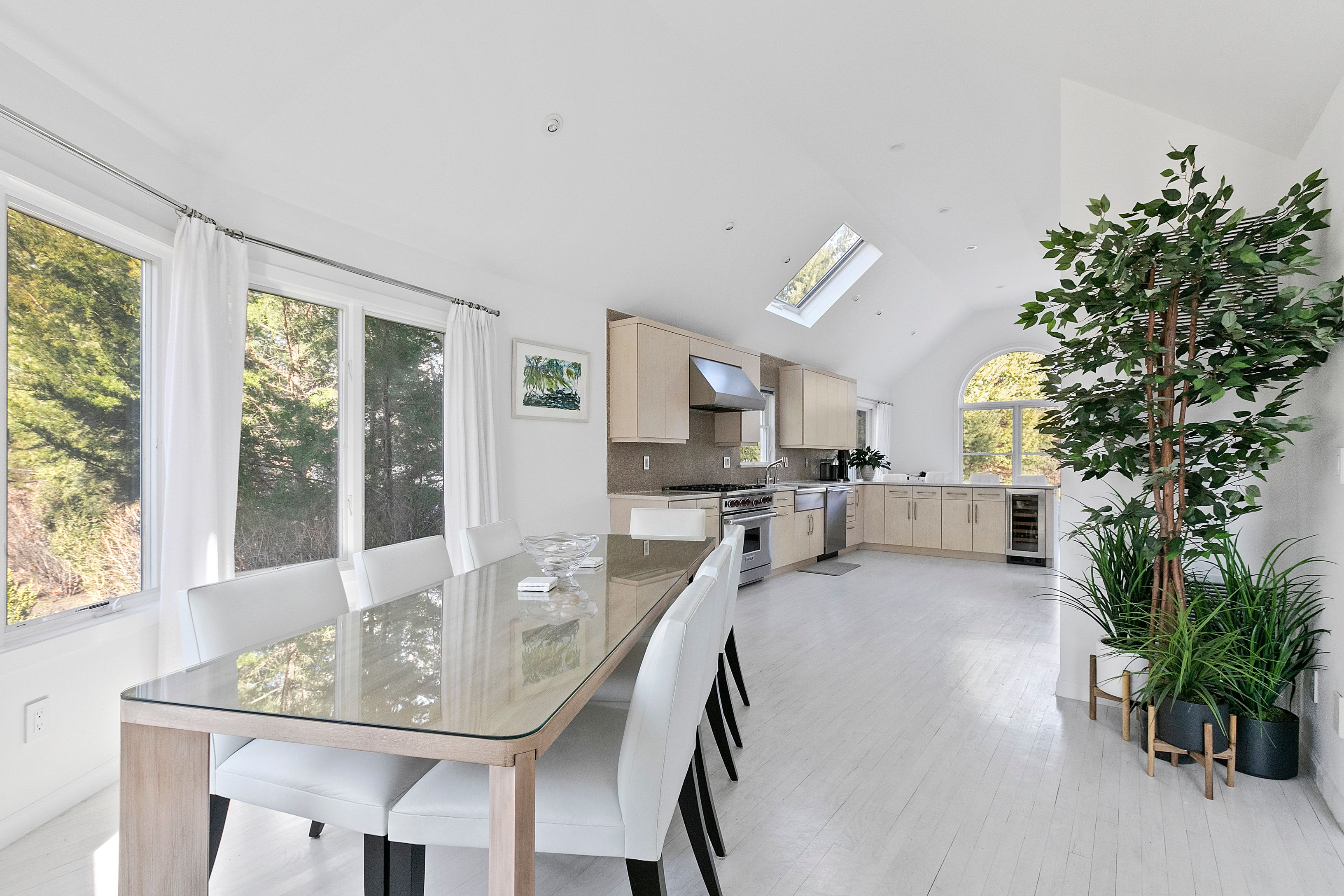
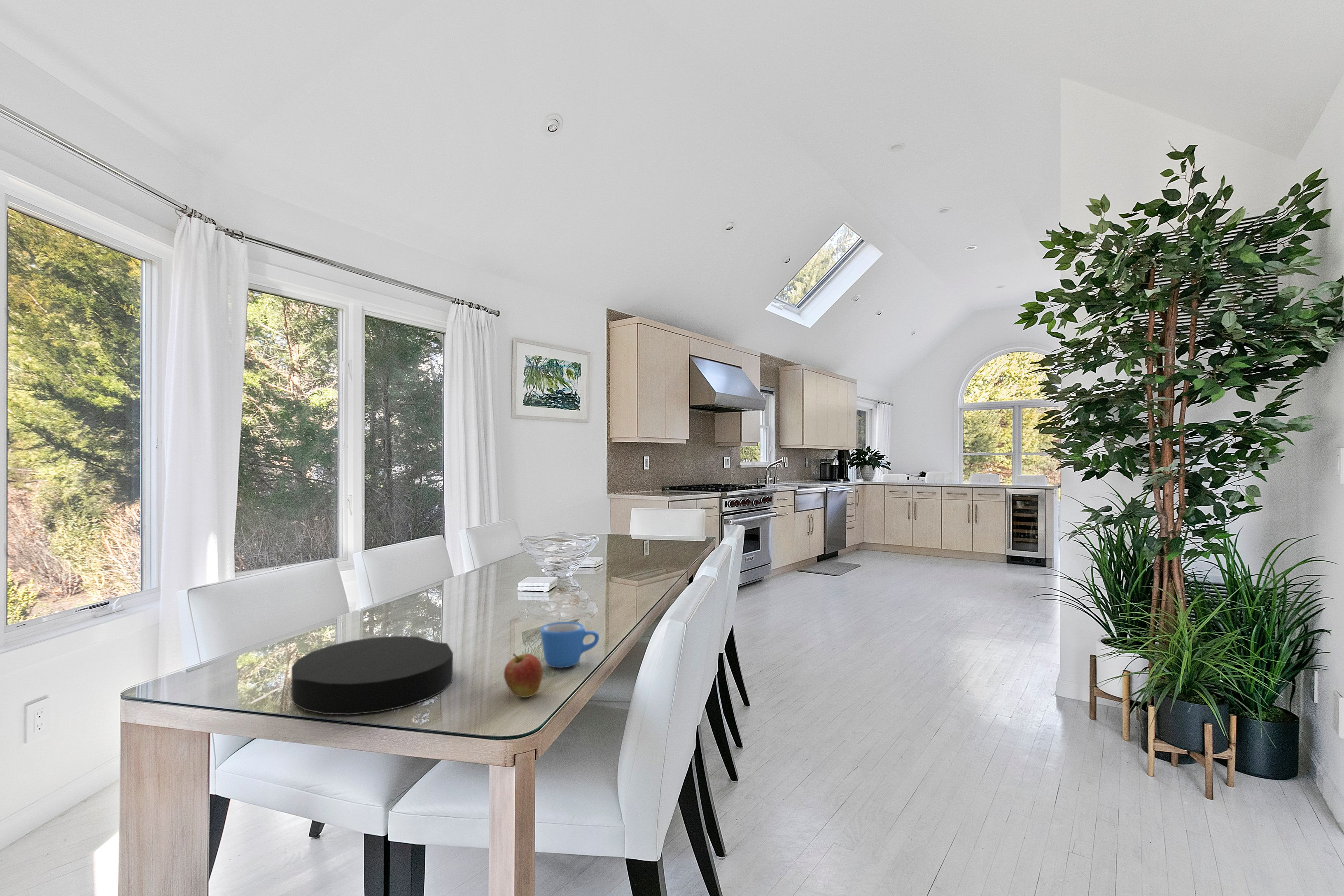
+ plate (376, 671)
+ fruit (523, 673)
+ mug (570, 645)
